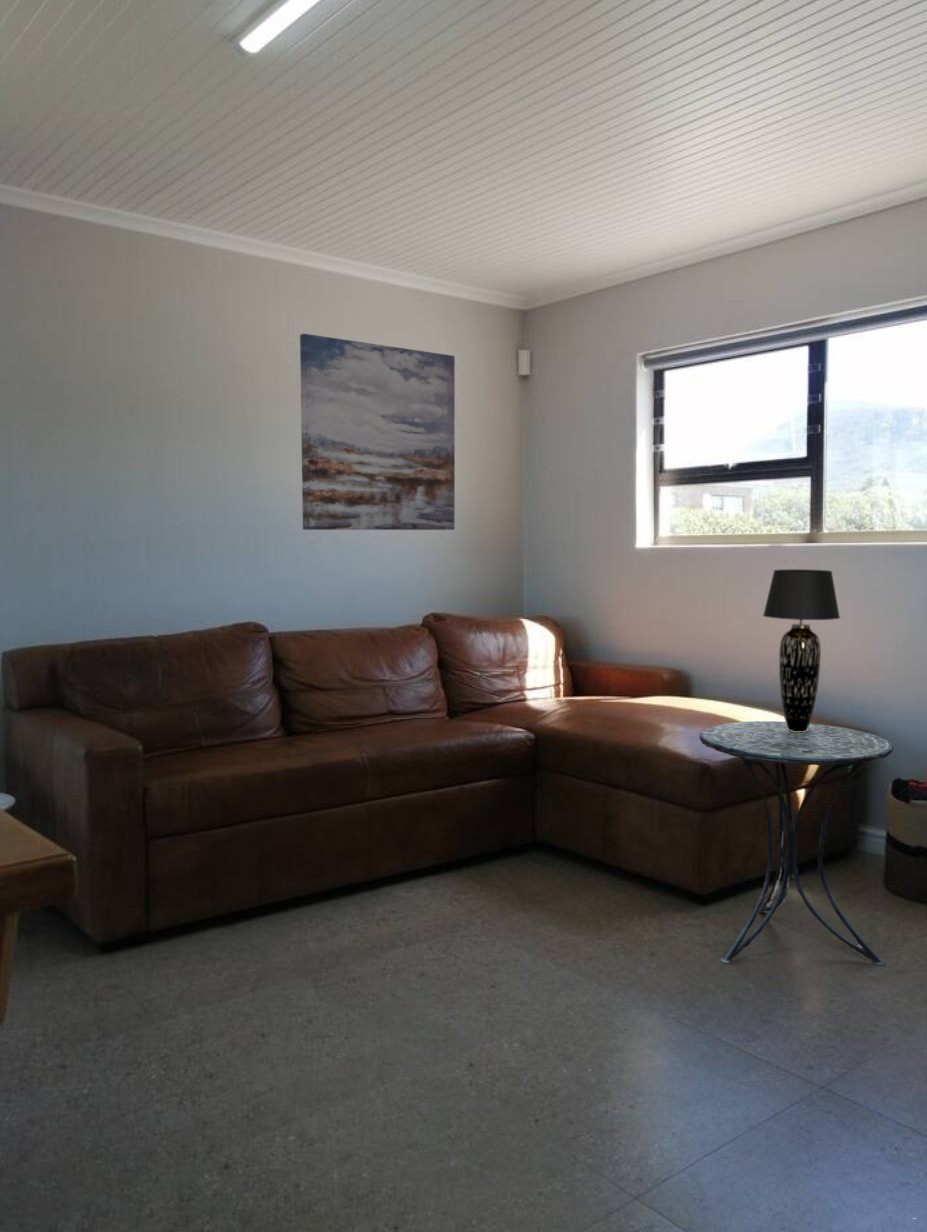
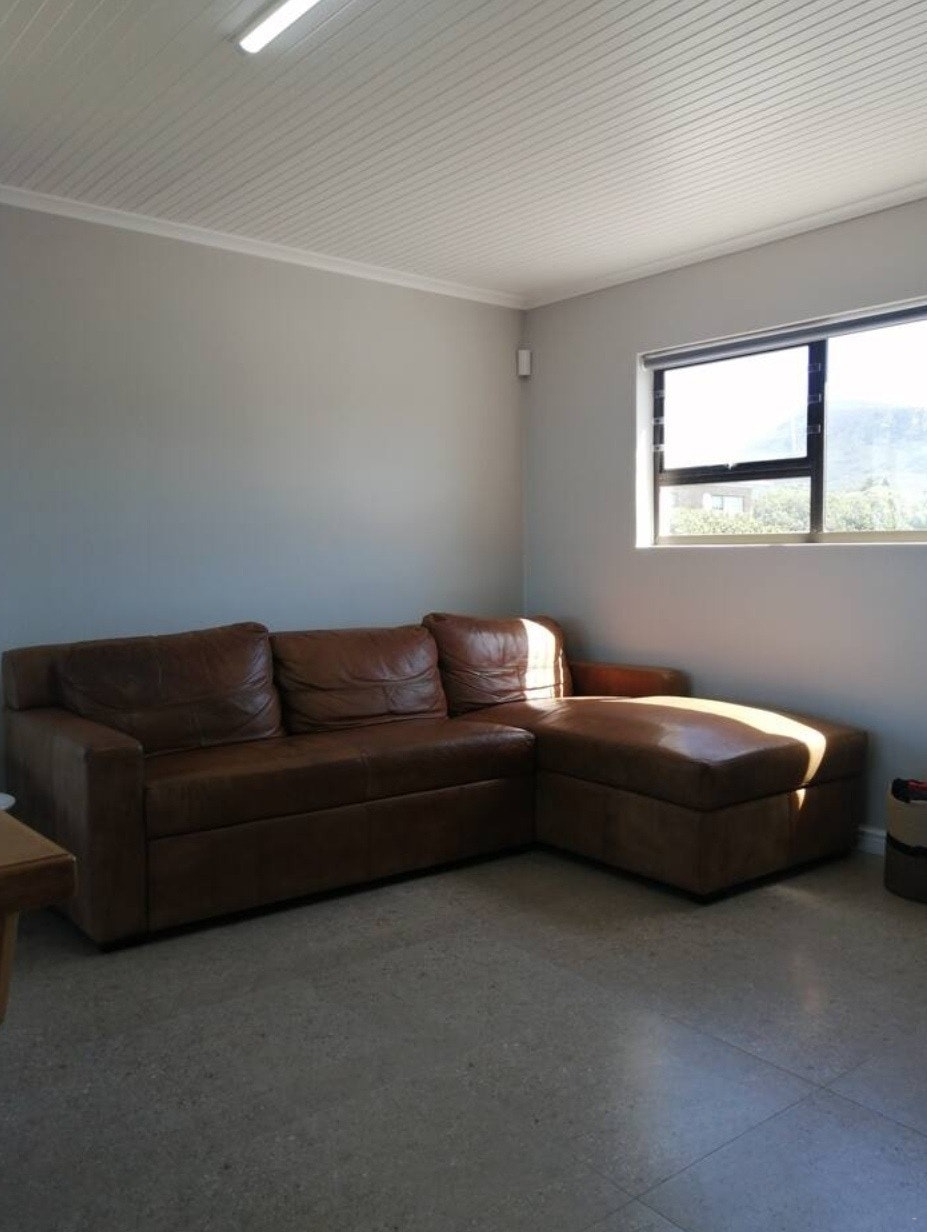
- wall art (382, 438)
- side table (789, 840)
- table lamp (800, 649)
